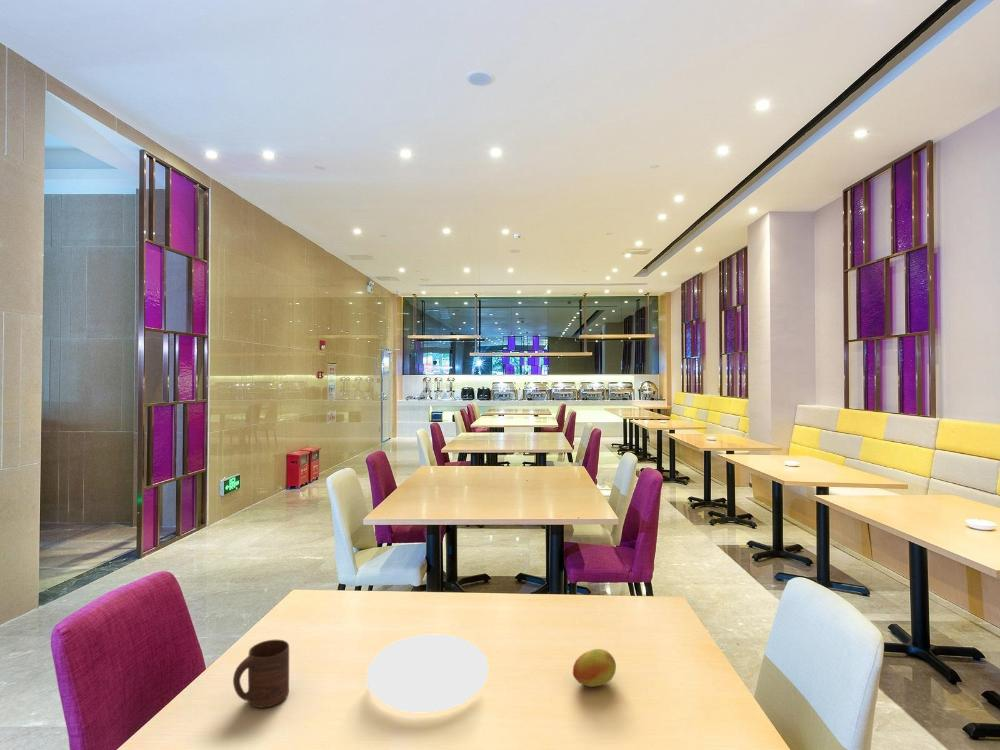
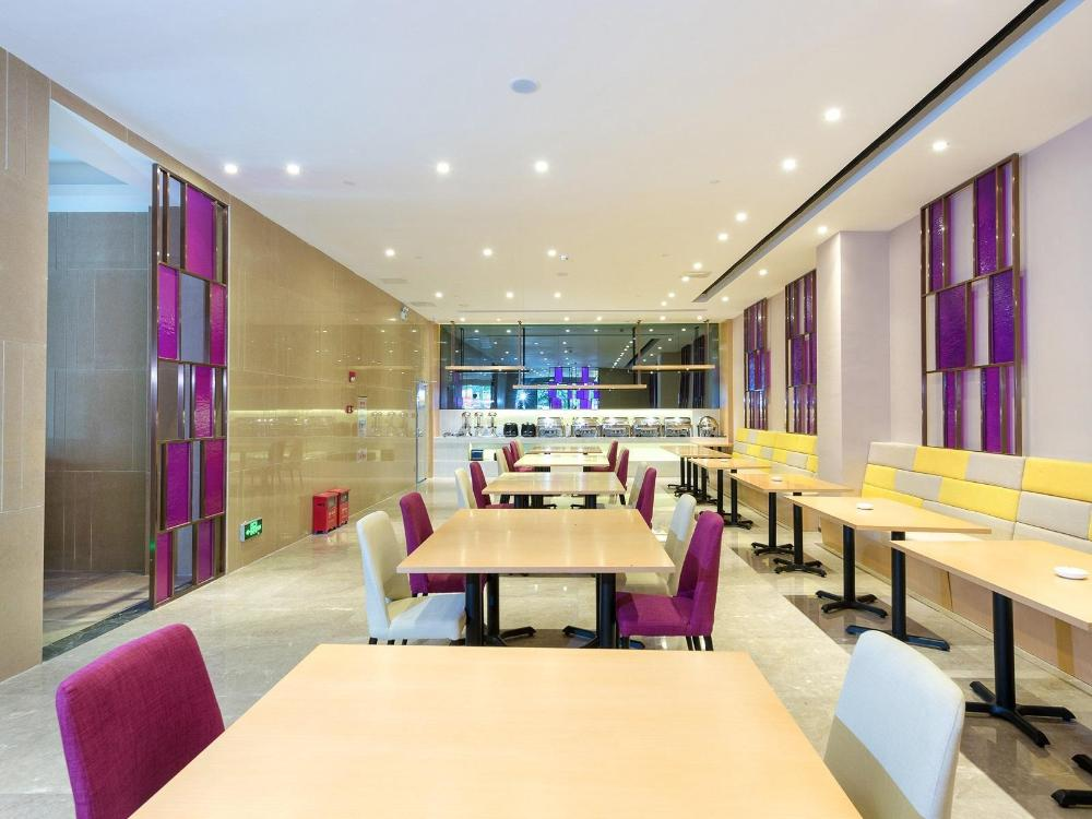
- plate (428, 669)
- cup (264, 676)
- fruit (594, 667)
